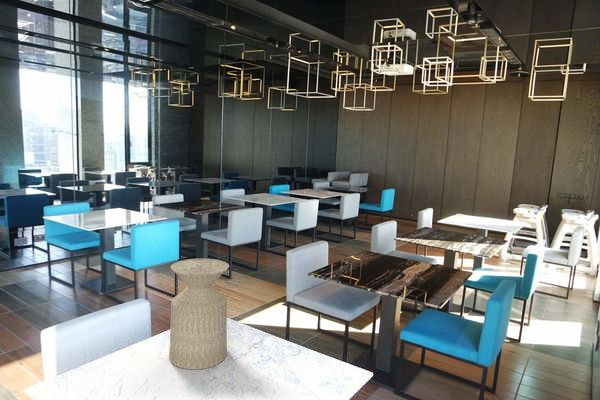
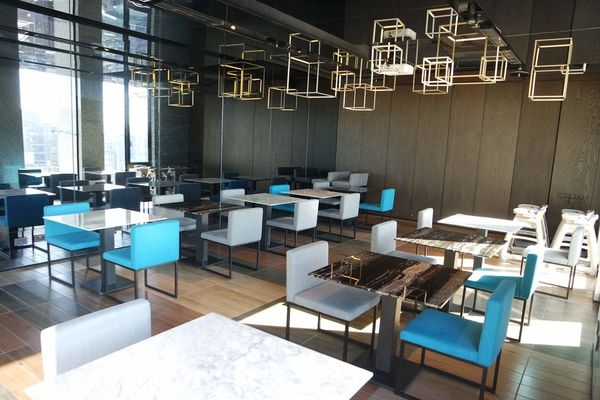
- side table (199, 311)
